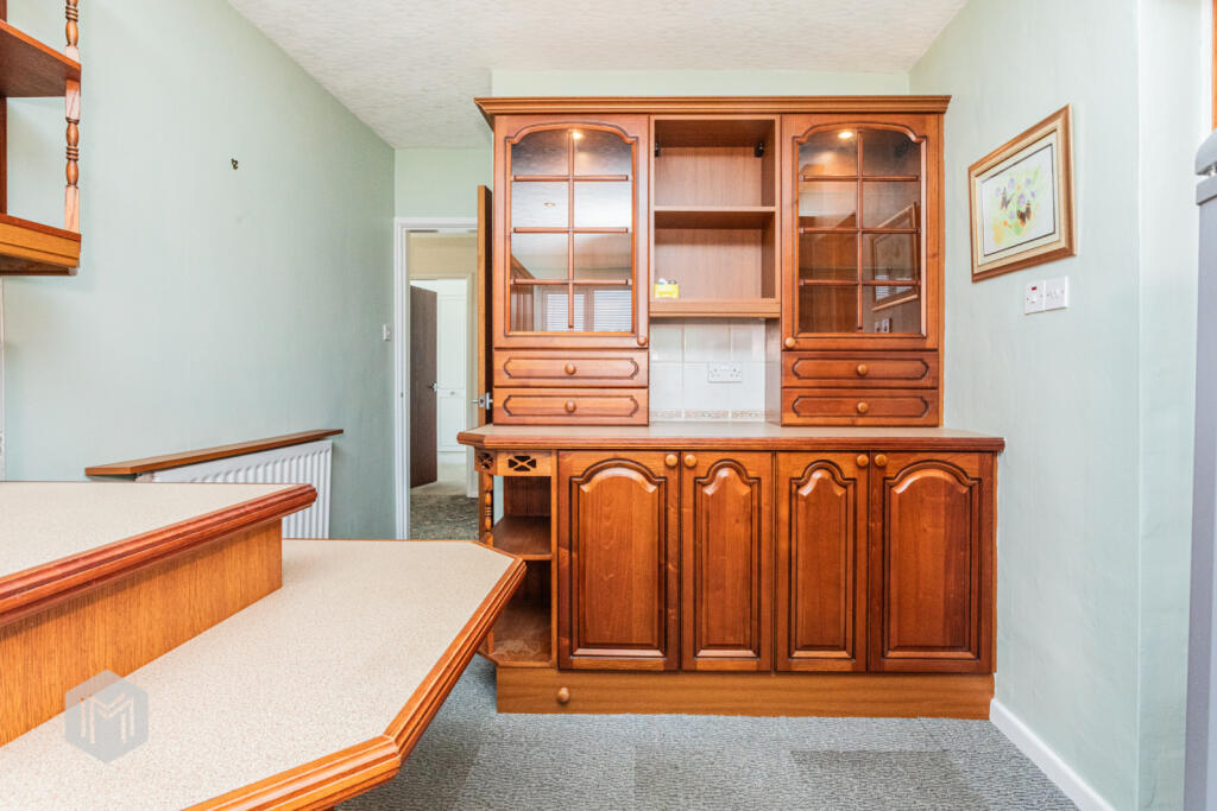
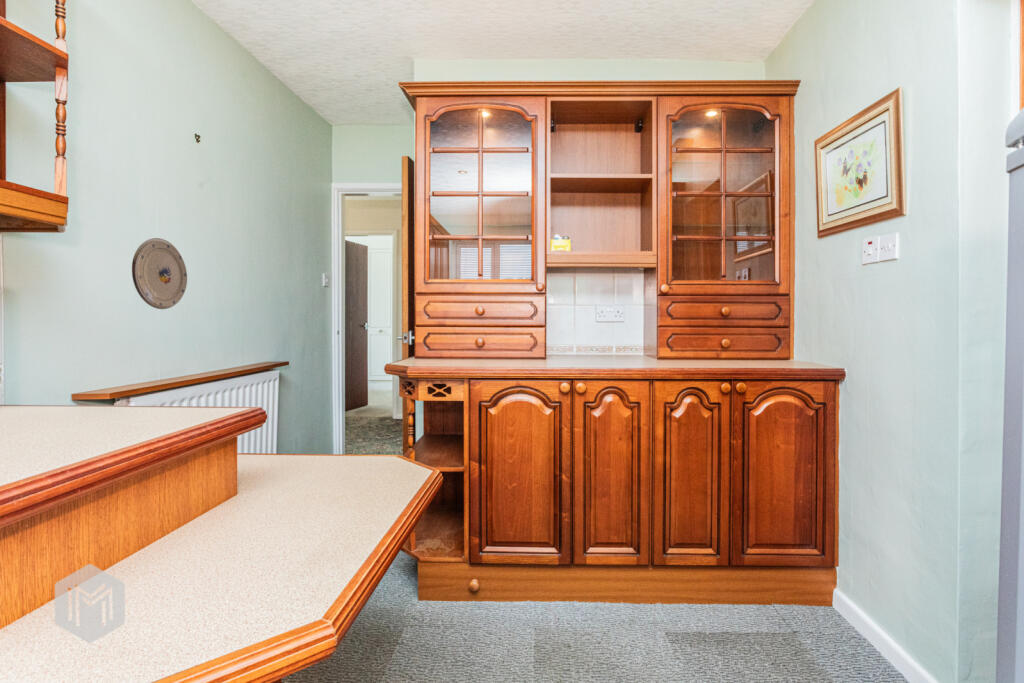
+ plate (162, 273)
